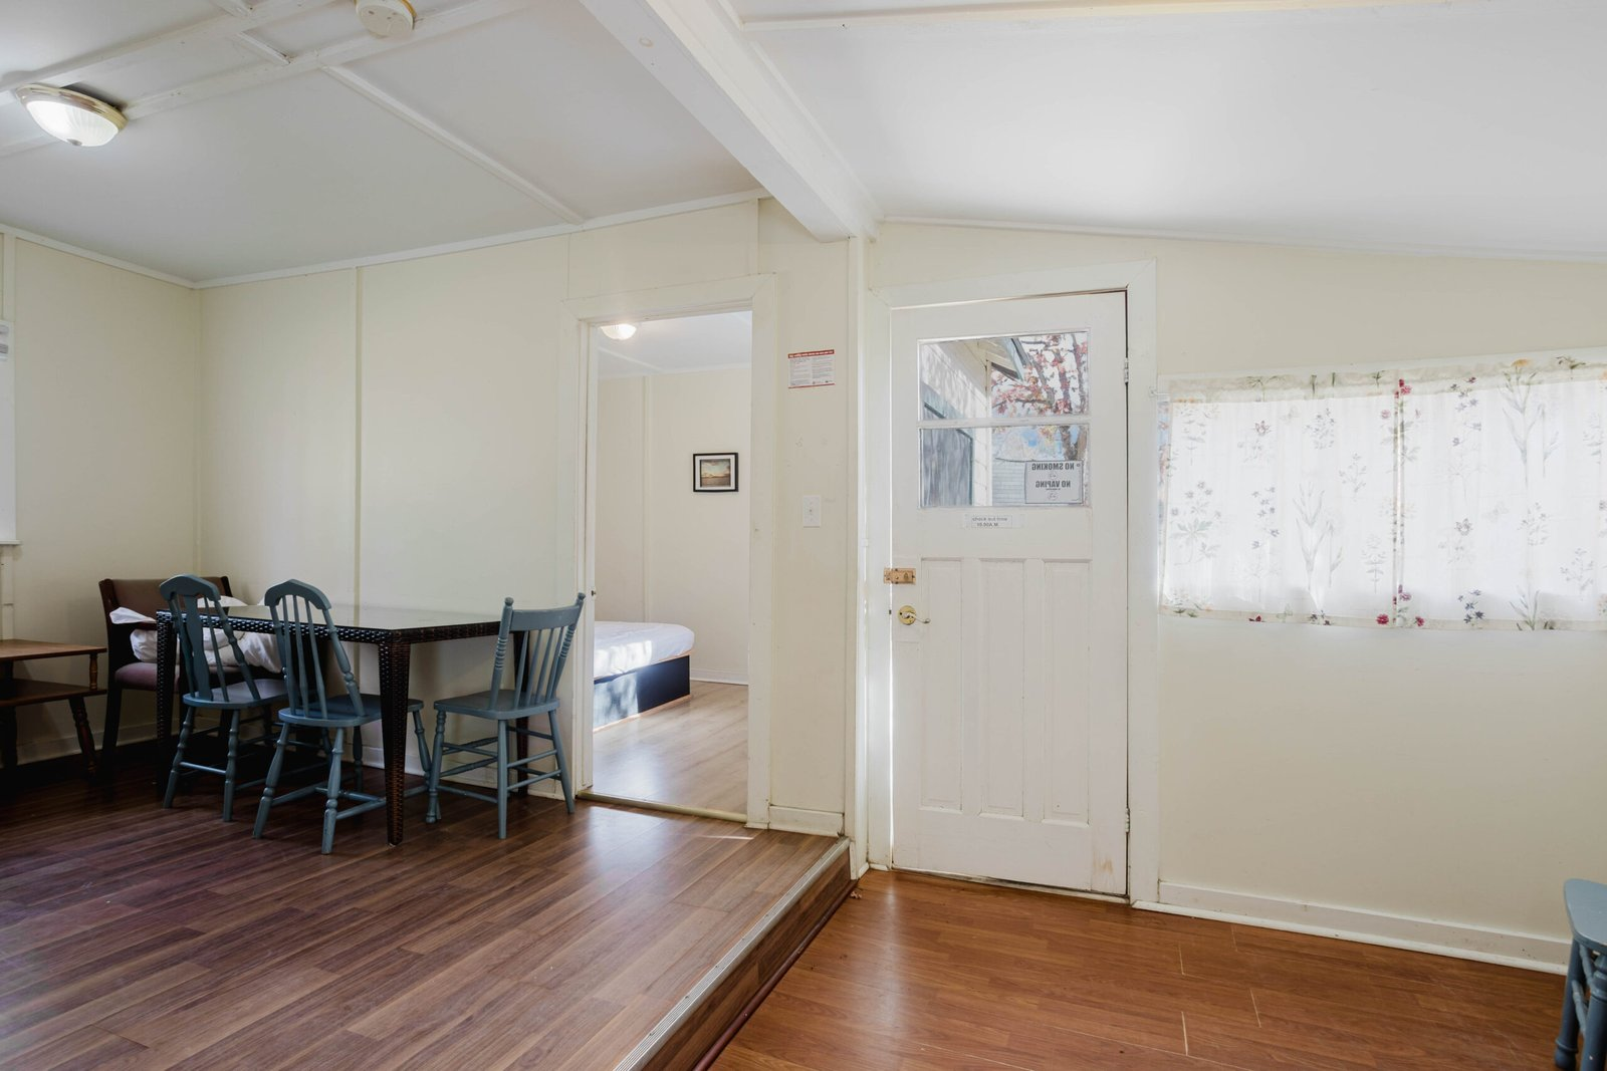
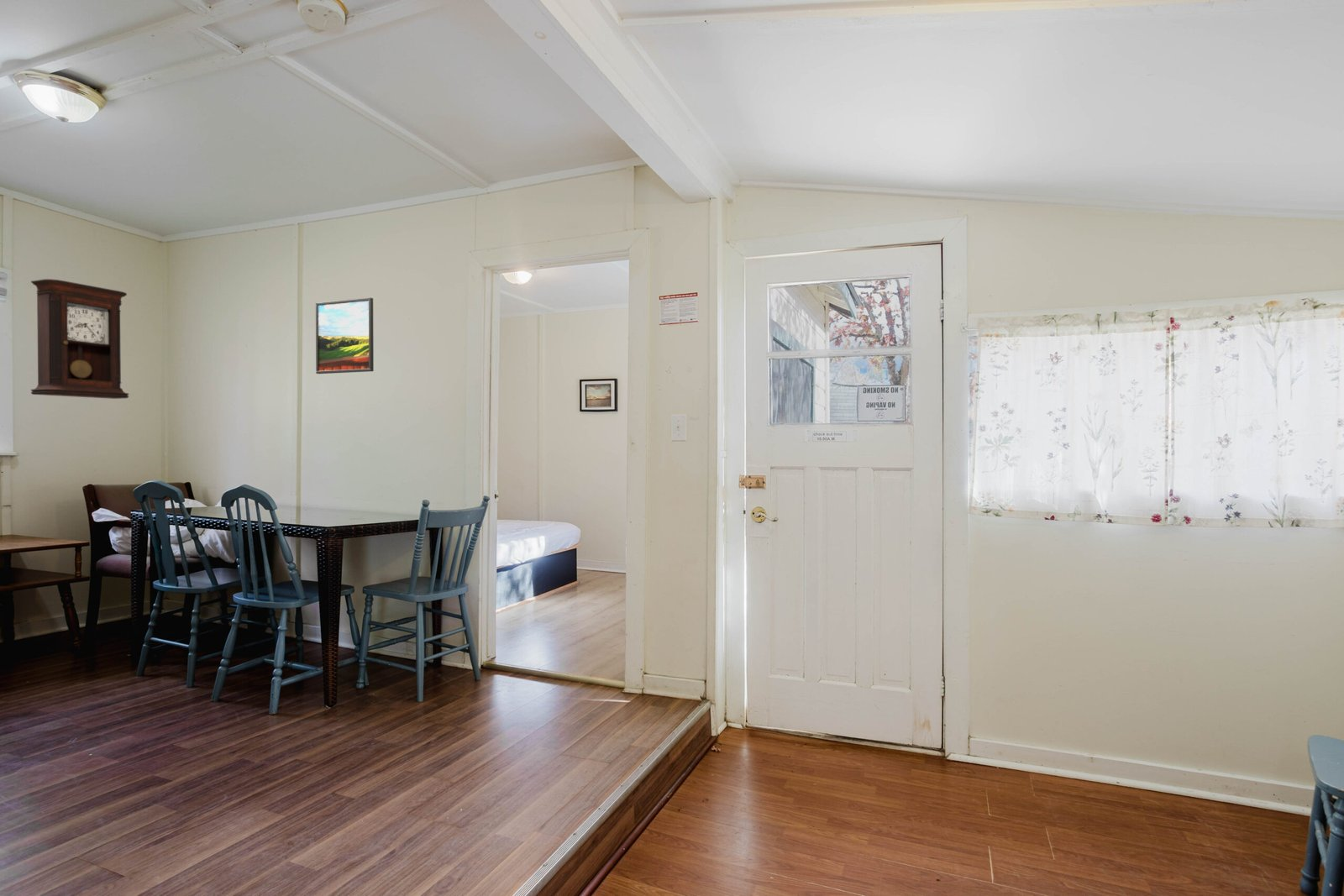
+ pendulum clock (84, 341)
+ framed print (344, 336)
